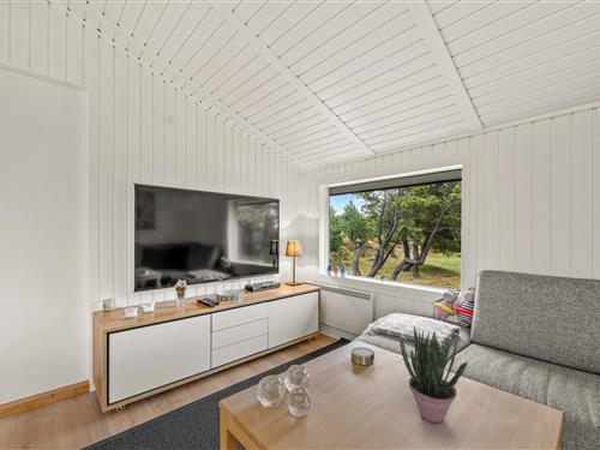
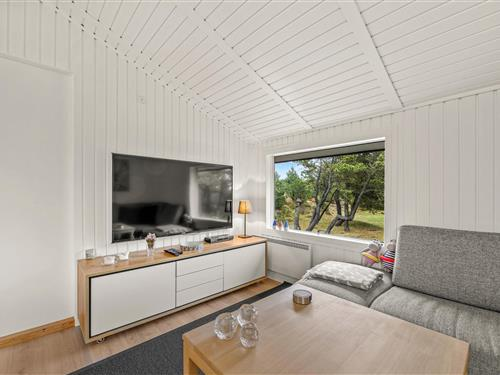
- potted plant (431, 373)
